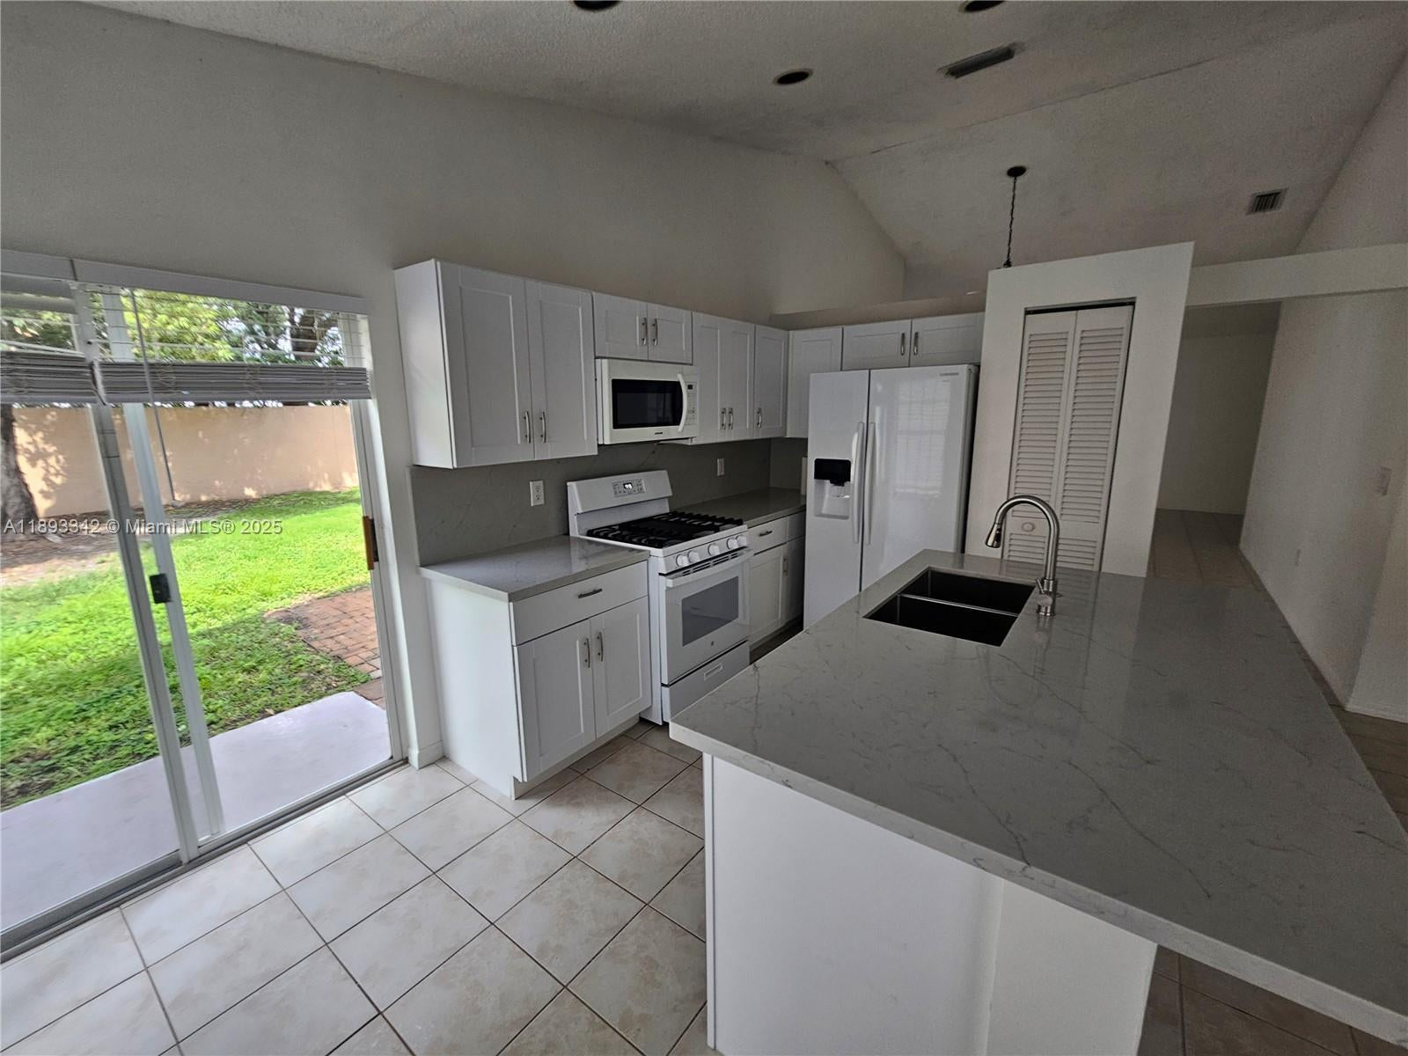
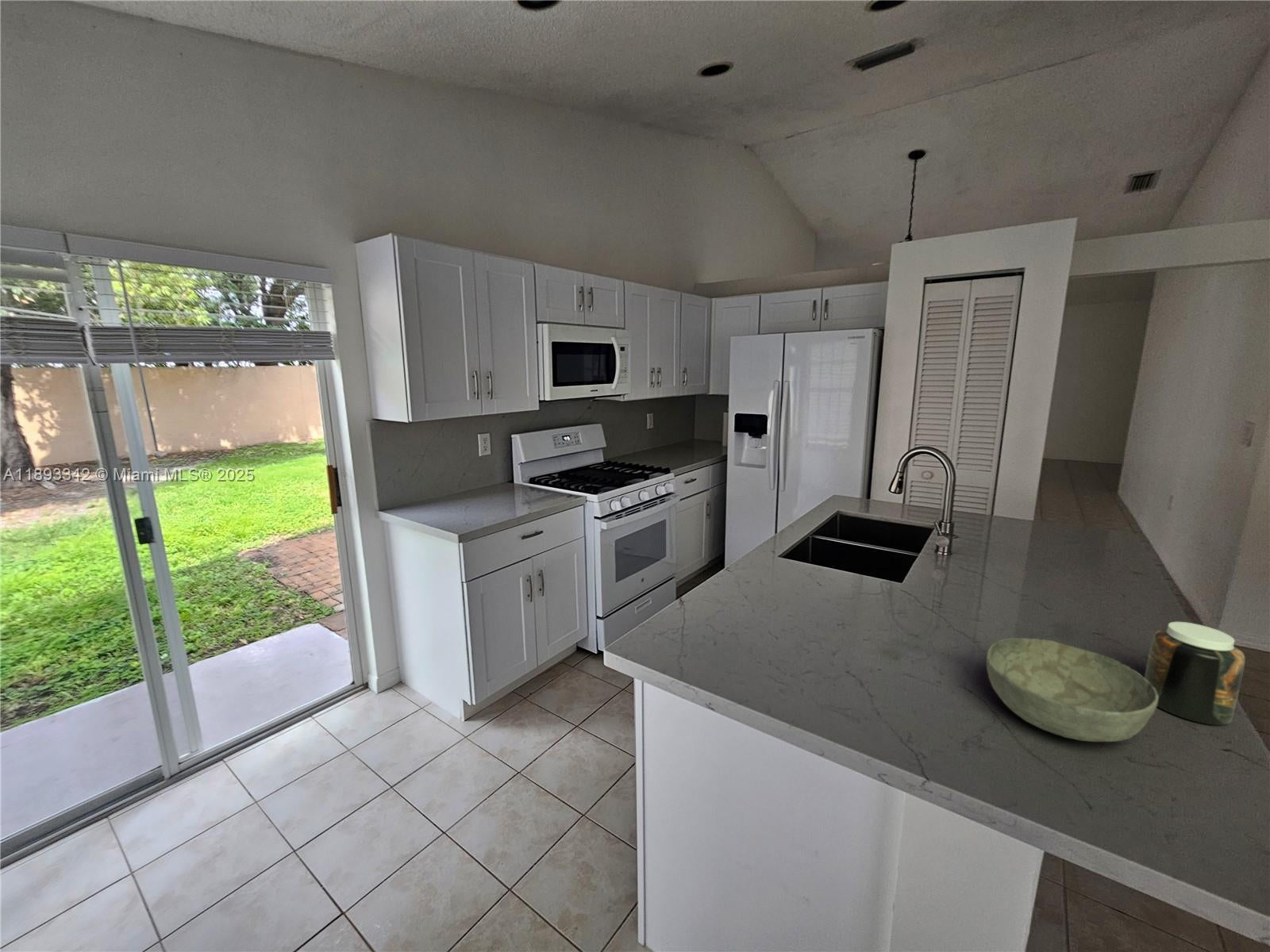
+ bowl (1061, 693)
+ jar (1192, 669)
